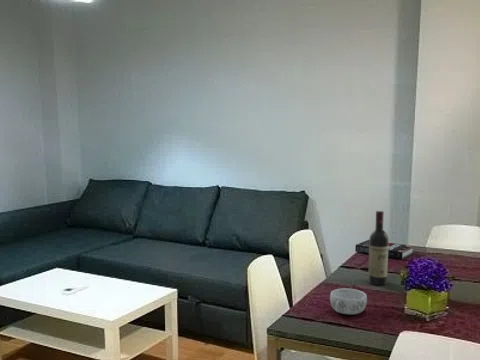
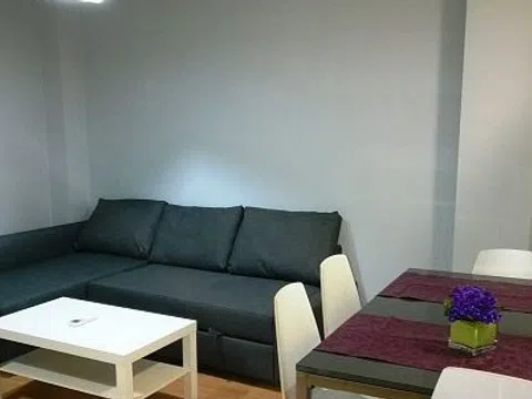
- book (388, 249)
- decorative bowl (346, 303)
- wine bottle (378, 247)
